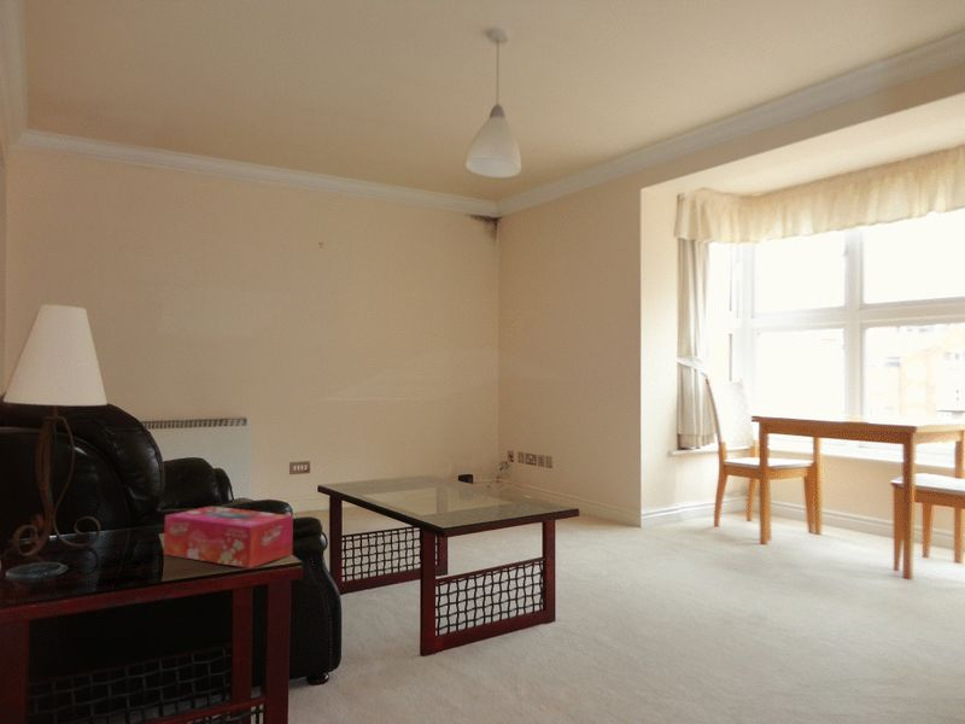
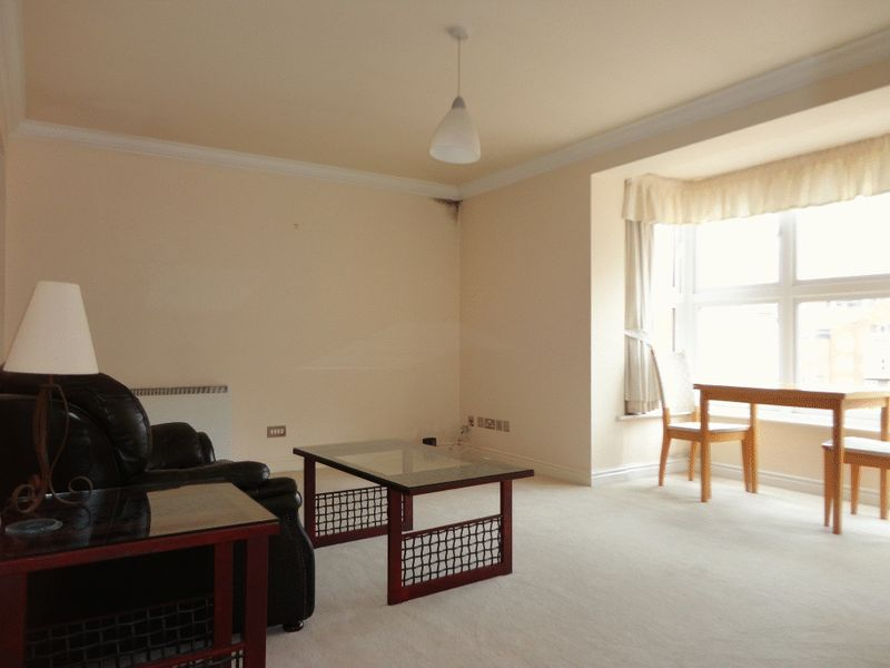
- tissue box (228, 535)
